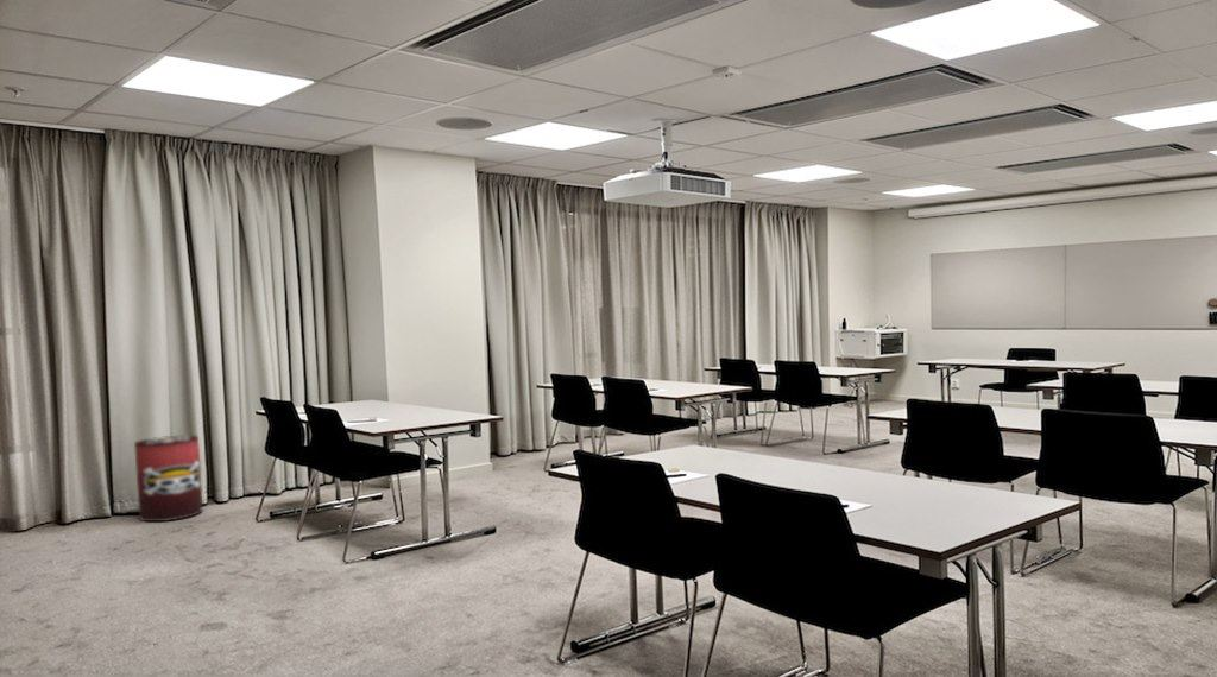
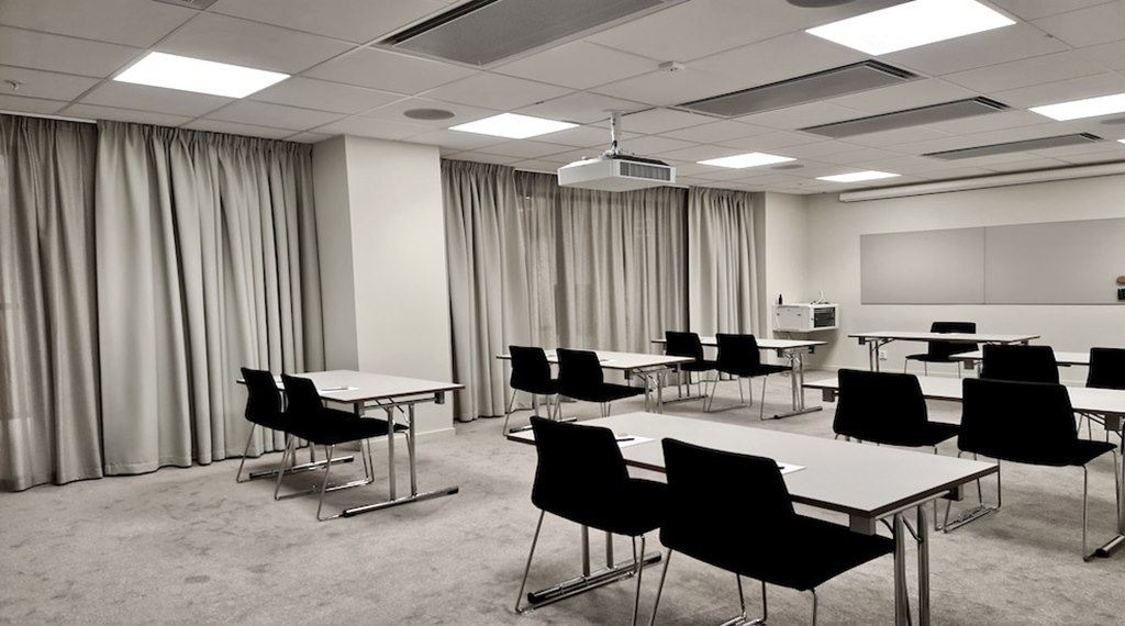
- waste bin (169, 476)
